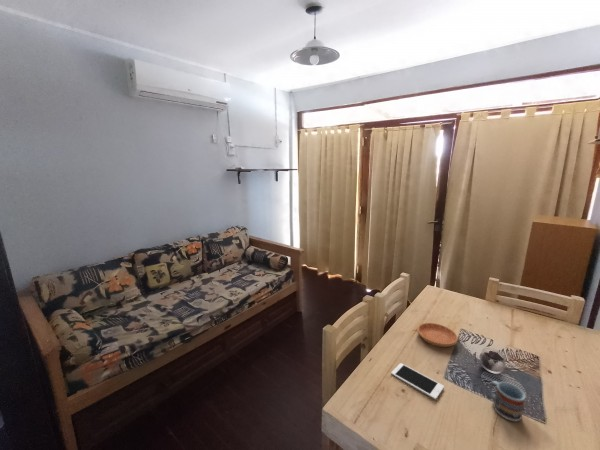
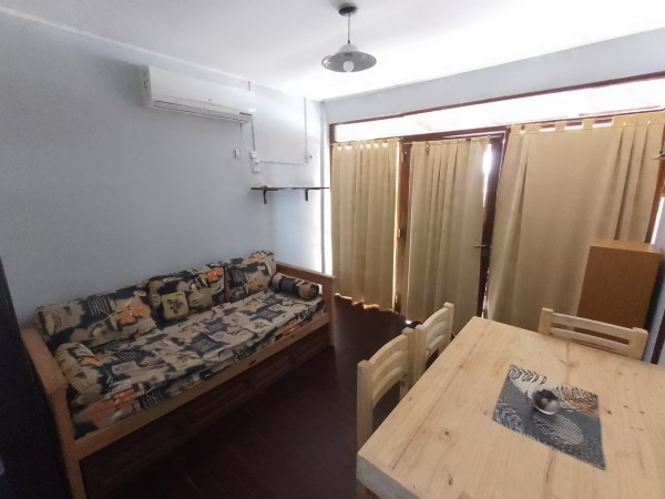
- cup (504, 397)
- saucer (436, 335)
- cell phone (416, 379)
